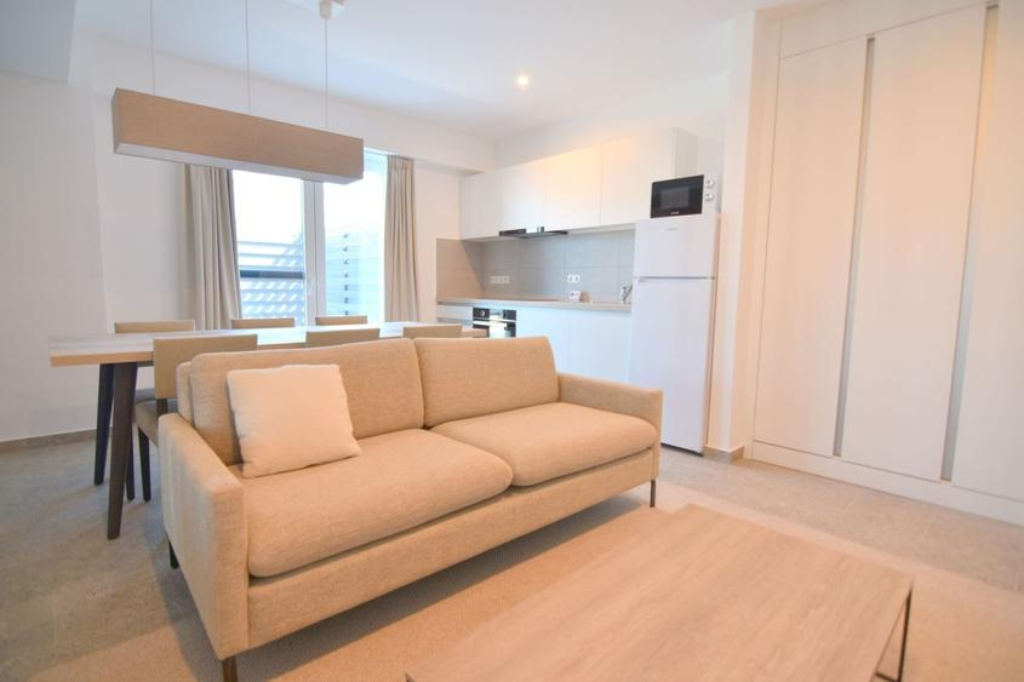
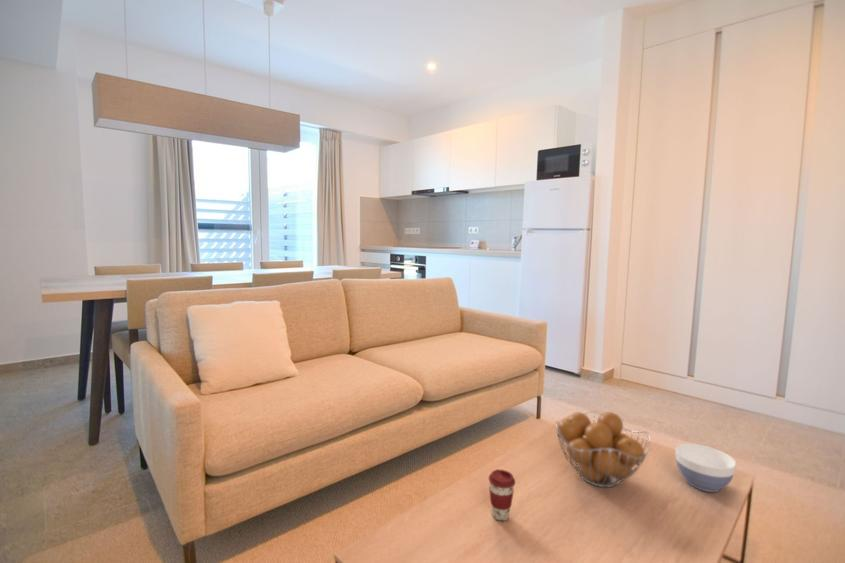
+ bowl (703, 469)
+ coffee cup (501, 495)
+ fruit basket (600, 446)
